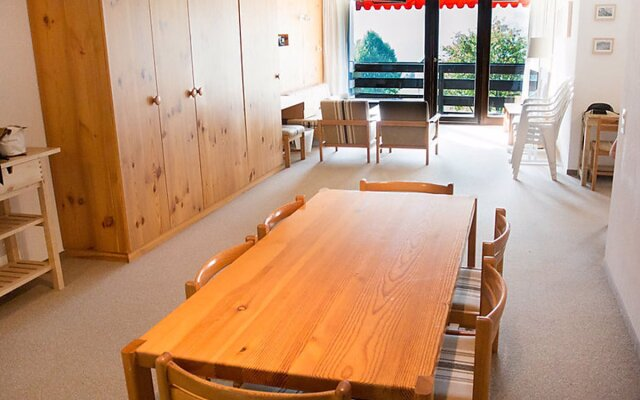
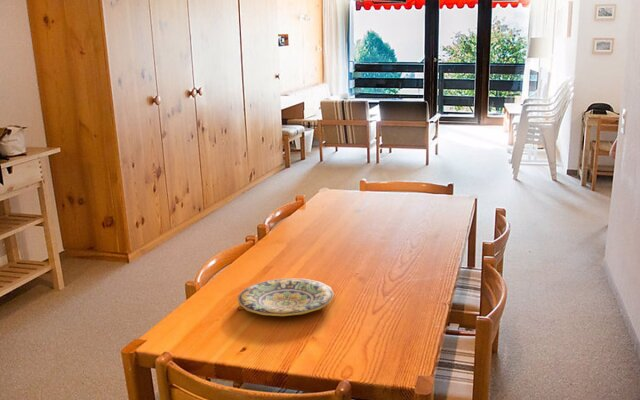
+ plate (286, 299)
